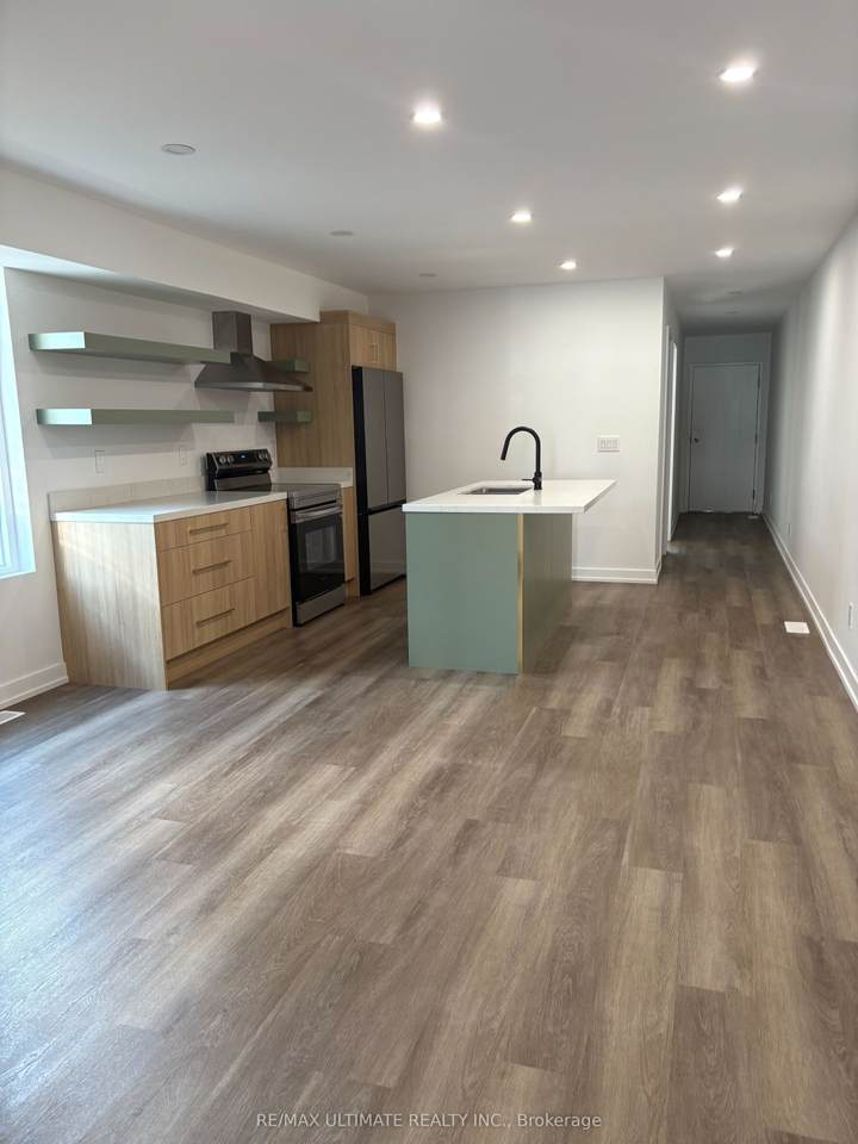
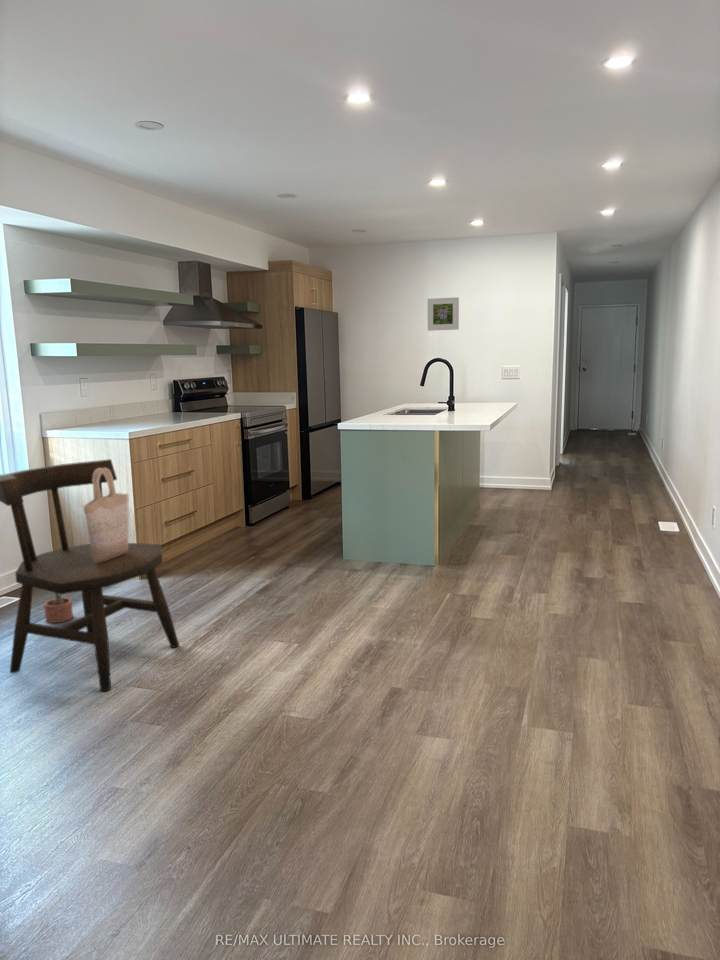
+ shopping bag (108, 513)
+ potted plant (56, 594)
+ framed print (443, 314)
+ dining chair (85, 565)
